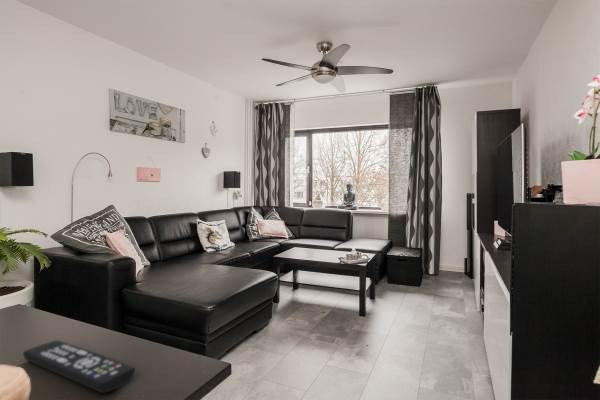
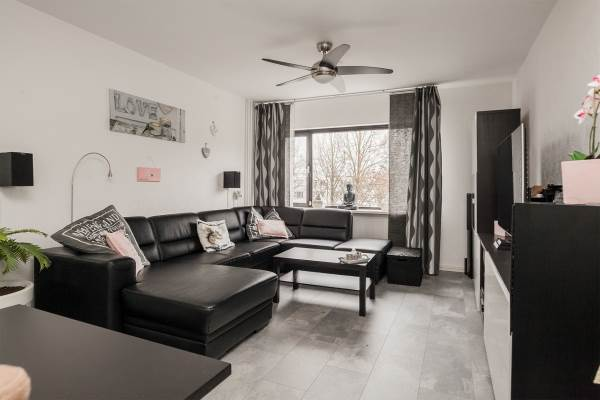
- remote control (76, 364)
